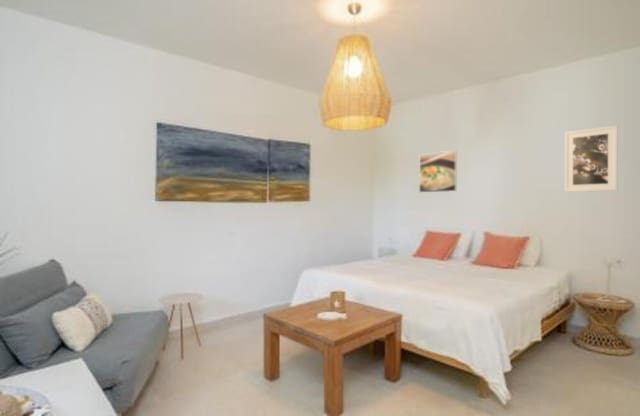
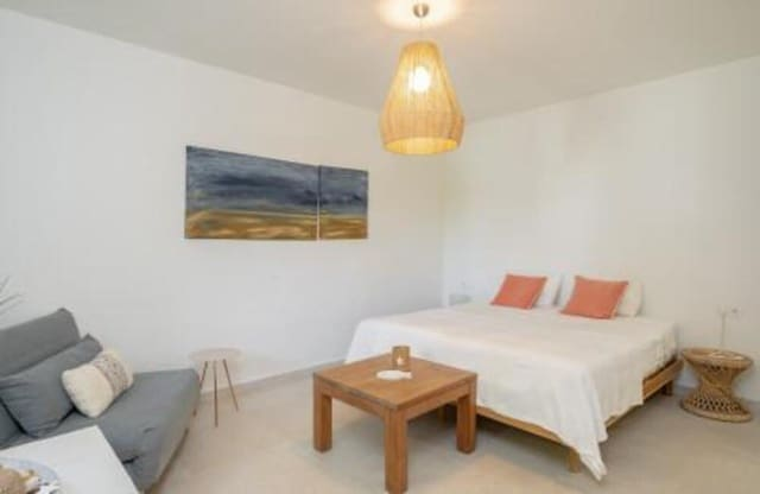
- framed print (437, 172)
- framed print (590, 160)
